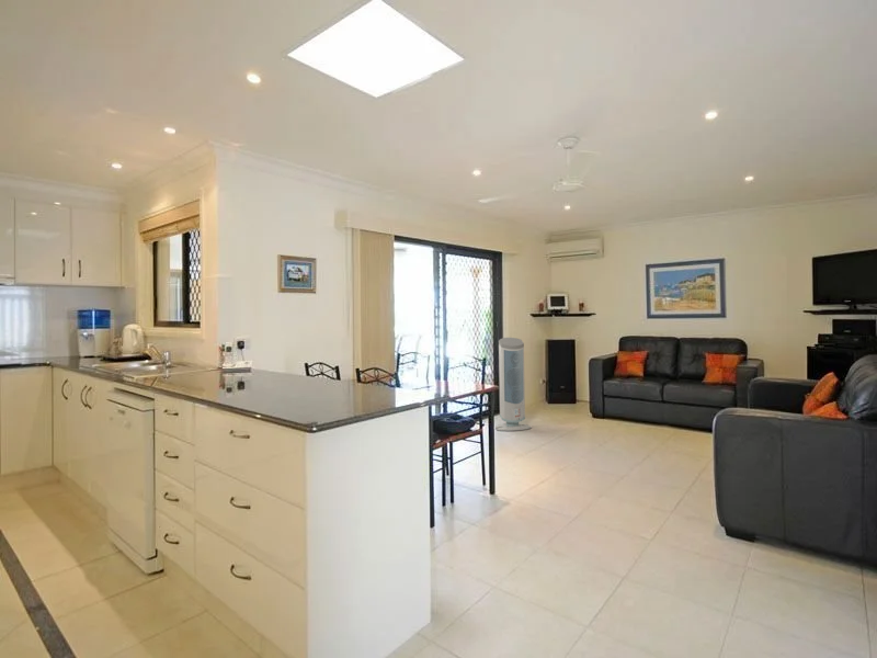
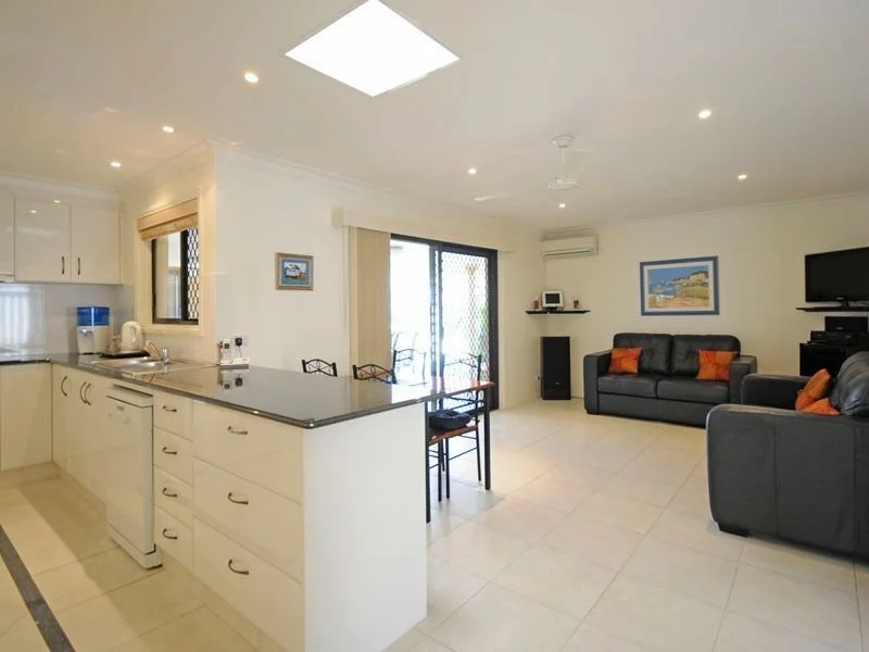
- air purifier (511, 383)
